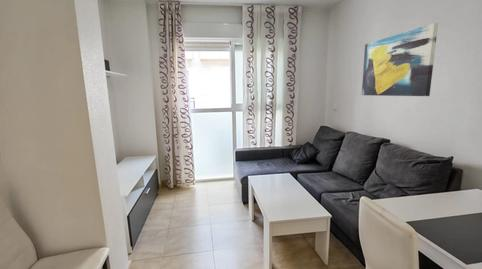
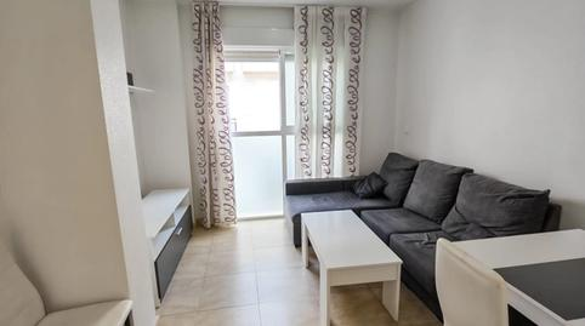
- wall art (392, 66)
